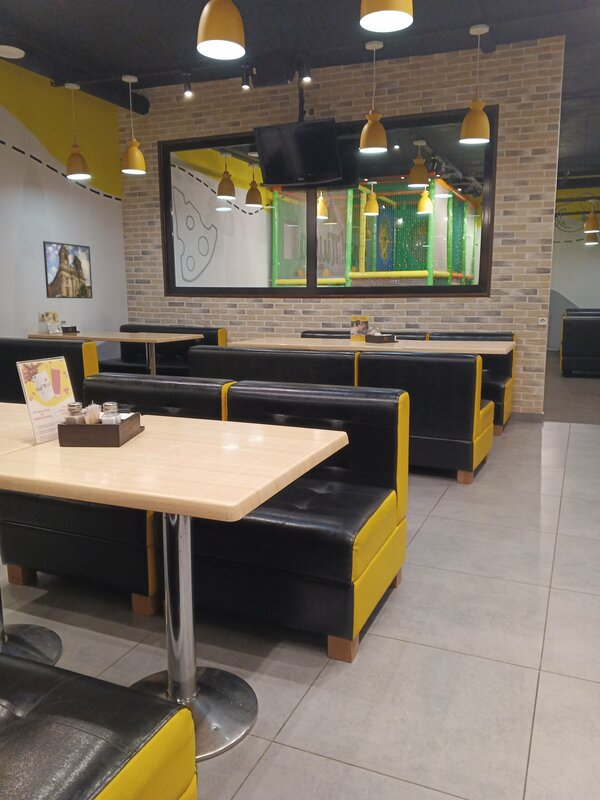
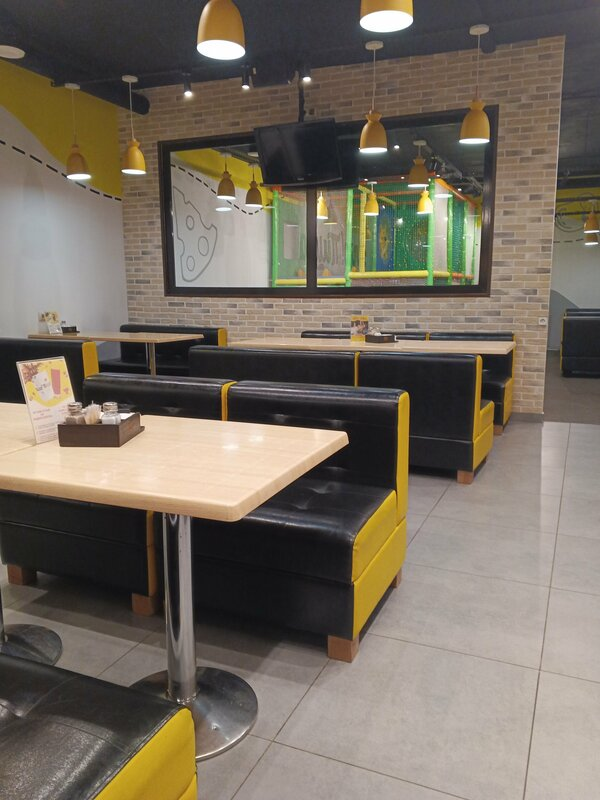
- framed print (69, 271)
